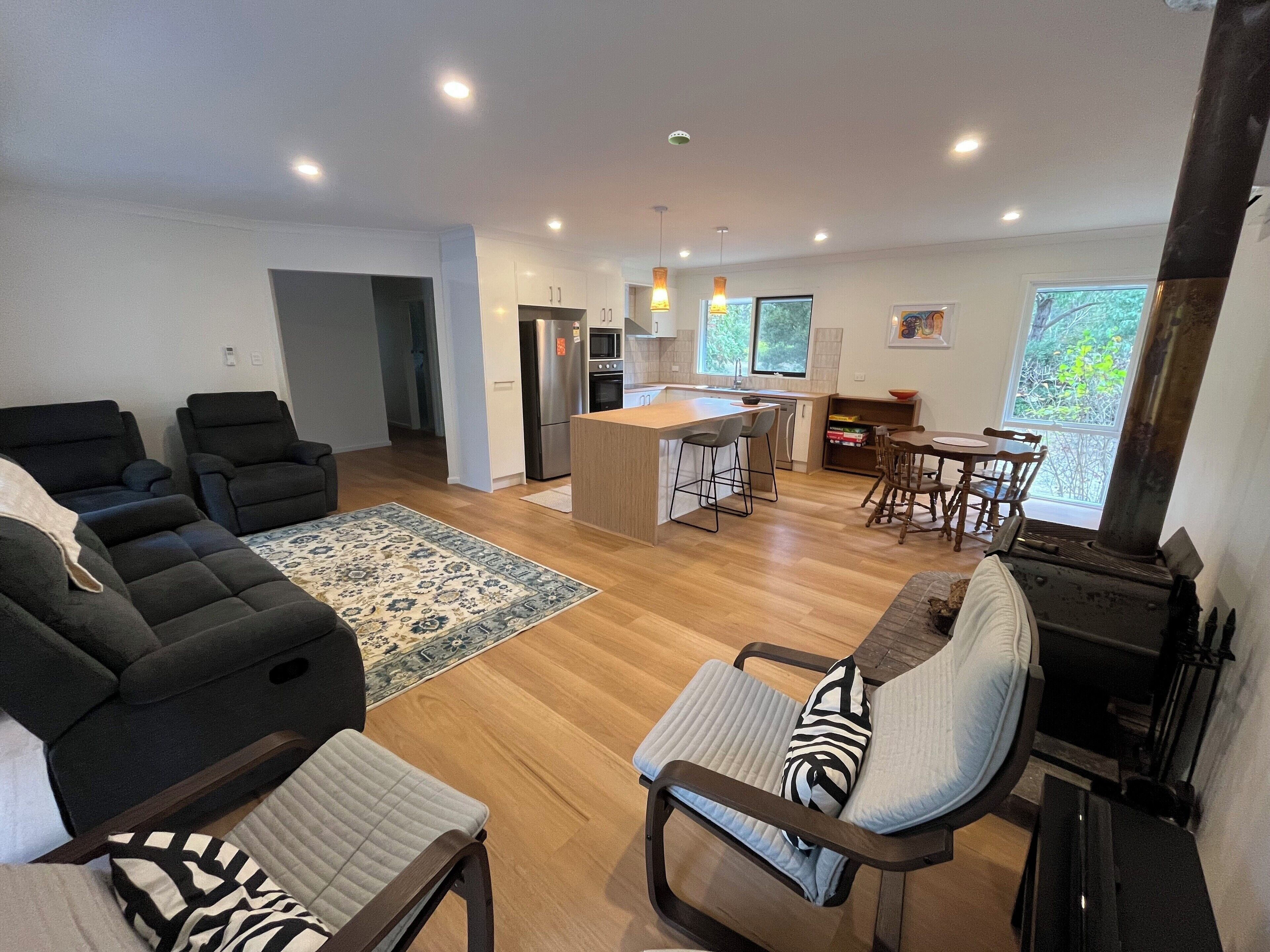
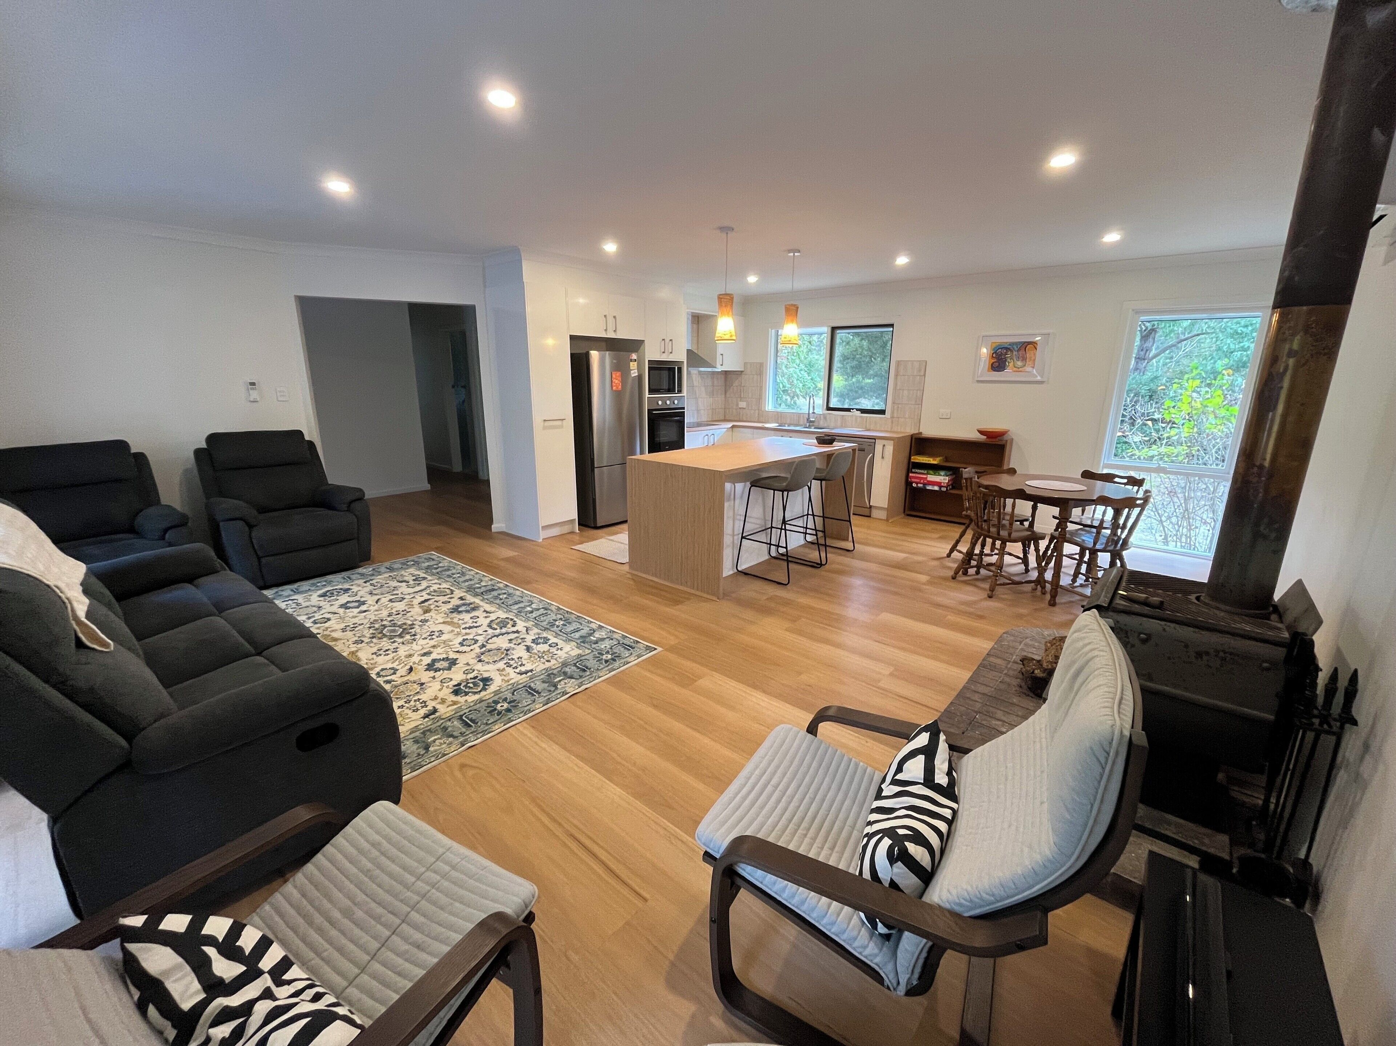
- smoke detector (679, 138)
